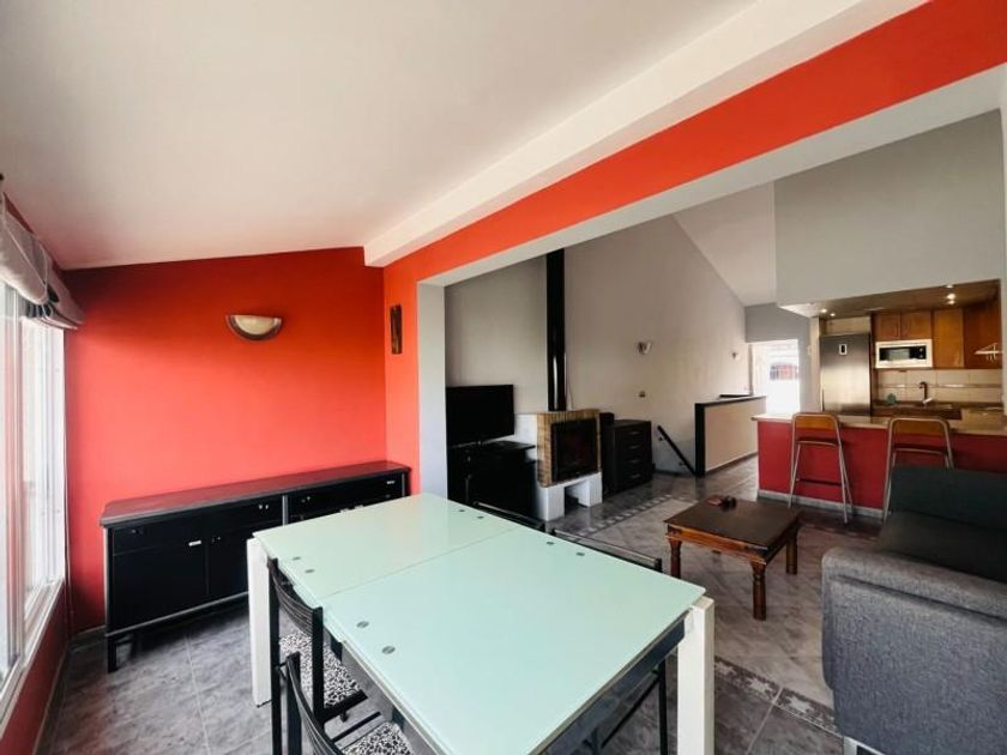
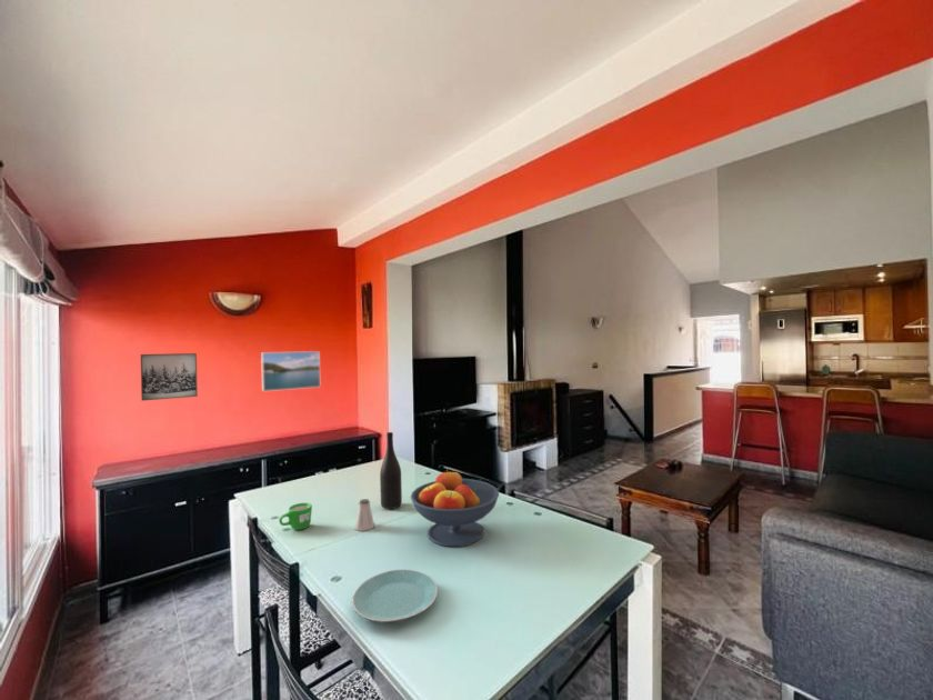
+ mug (295, 518)
+ wall art (169, 376)
+ wine bottle (390, 469)
+ plate (395, 597)
+ saltshaker (364, 513)
+ fruit bowl (454, 506)
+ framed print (291, 370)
